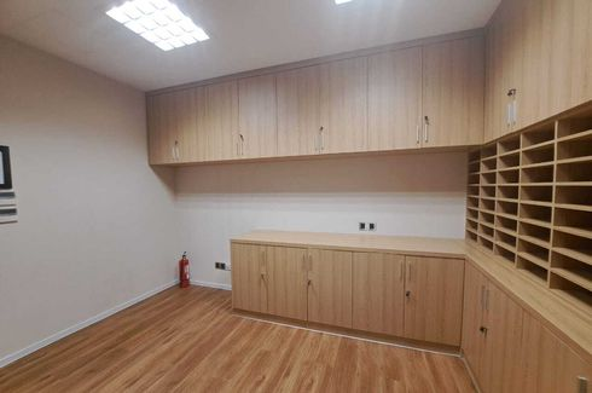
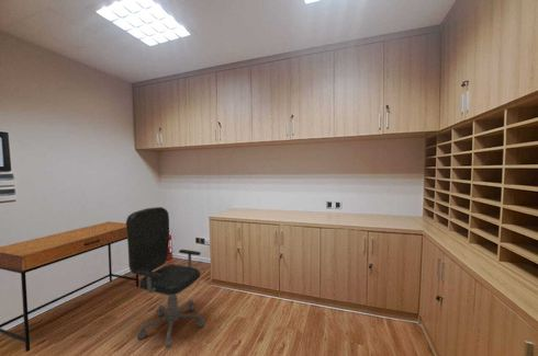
+ desk (82, 286)
+ office chair (169, 267)
